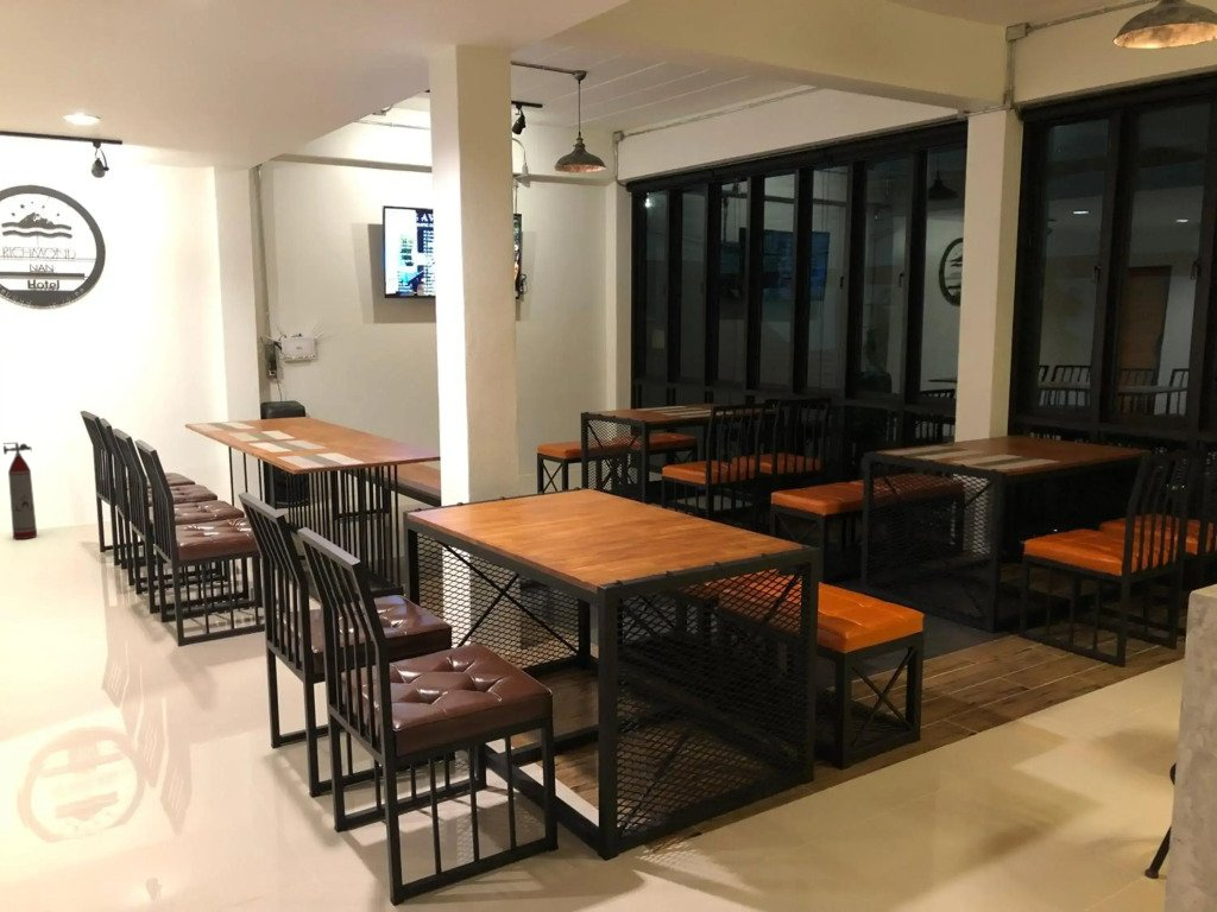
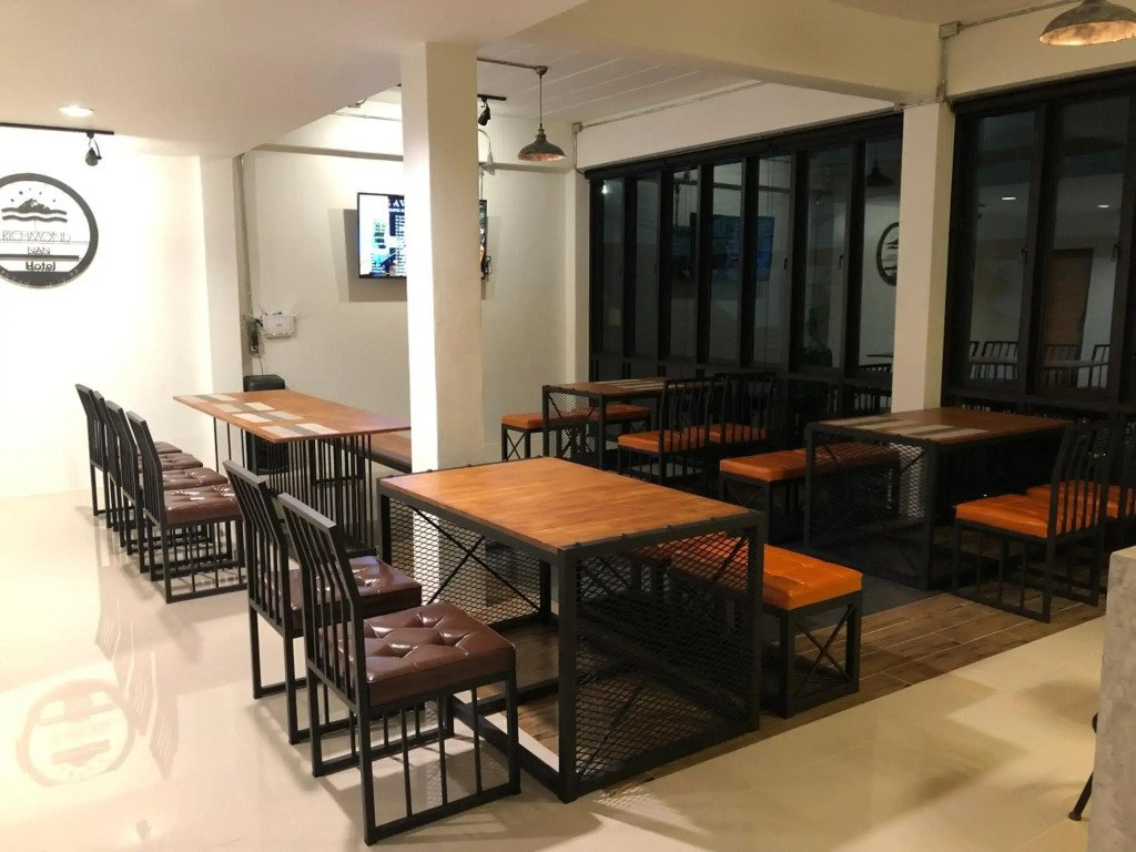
- fire extinguisher (21, 489)
